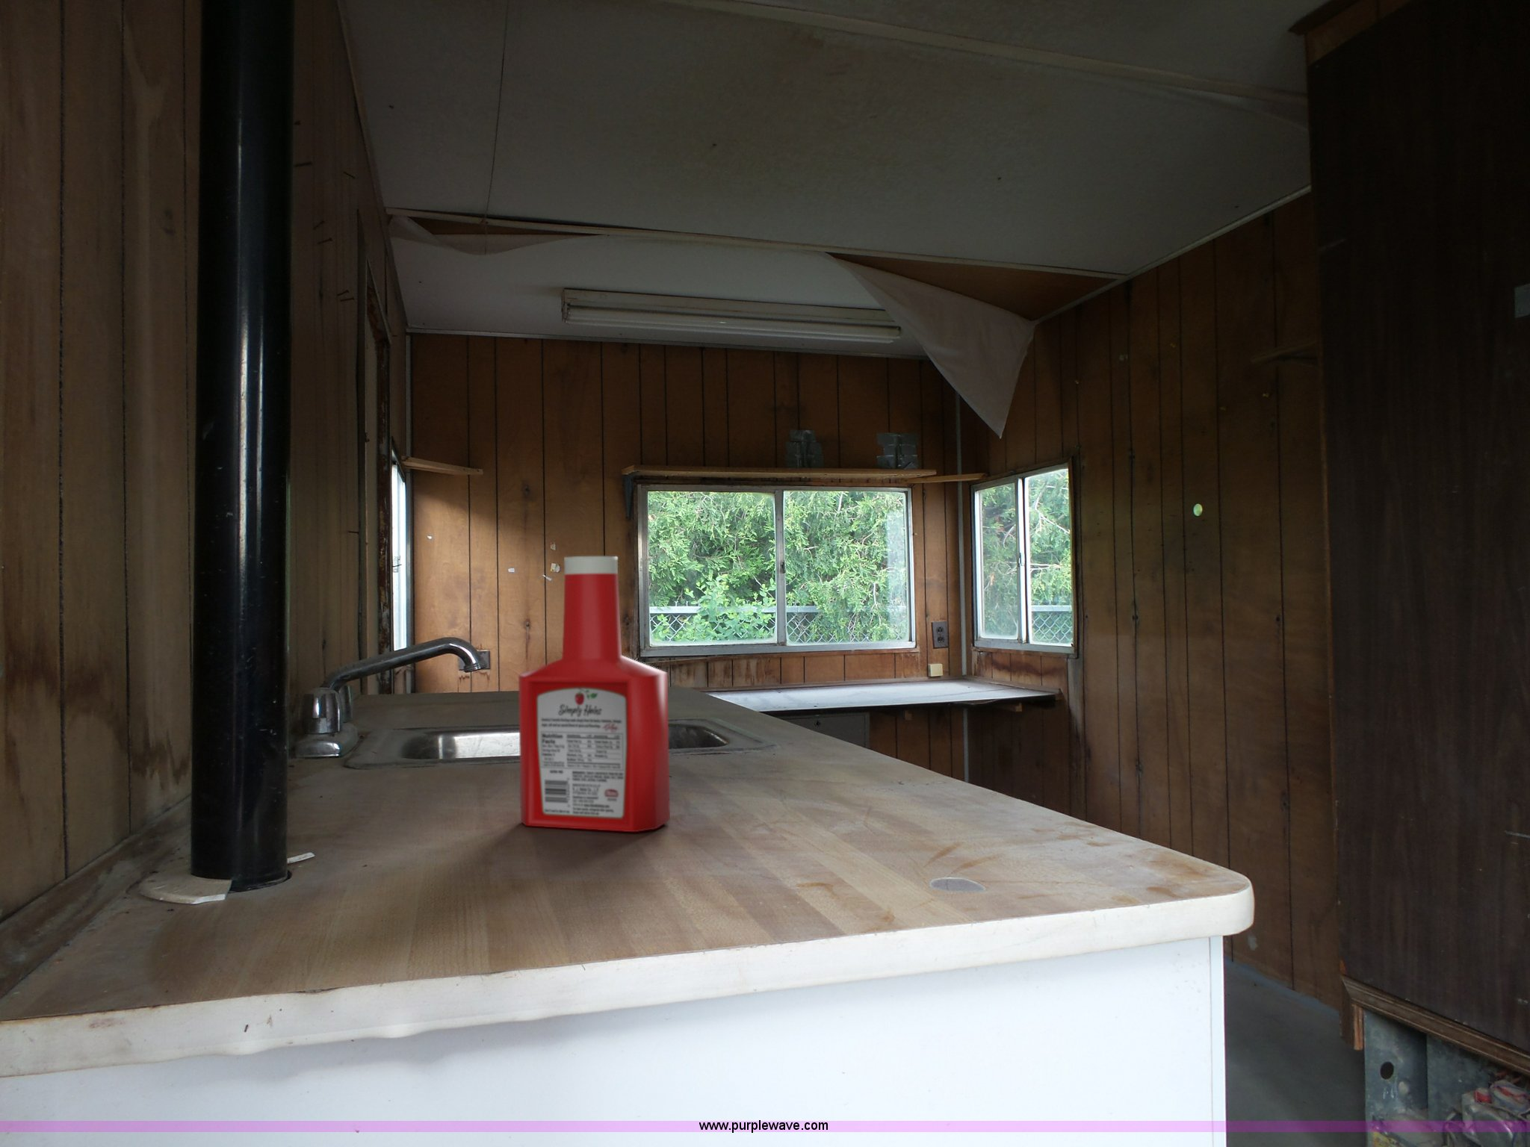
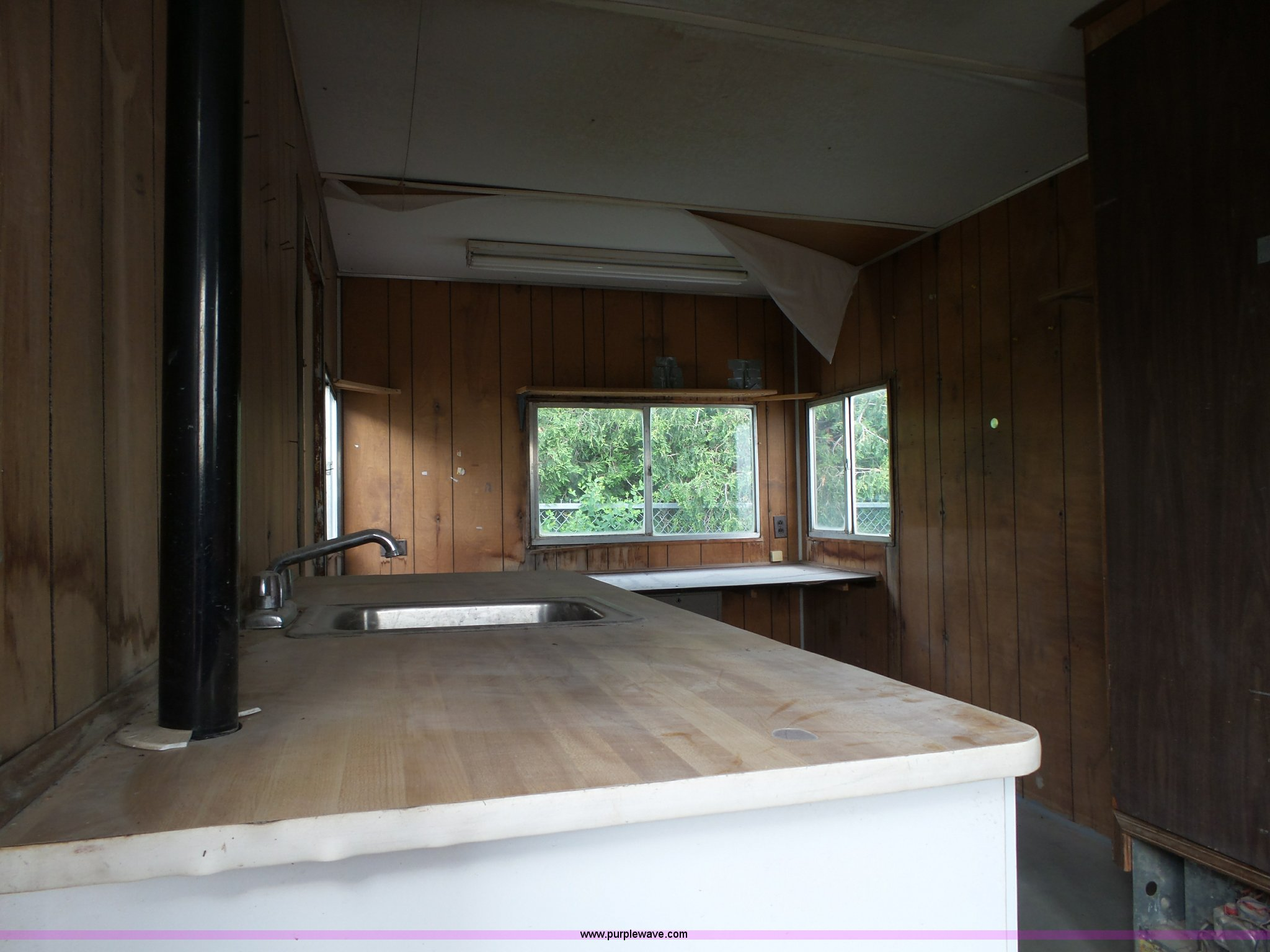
- soap bottle (593, 688)
